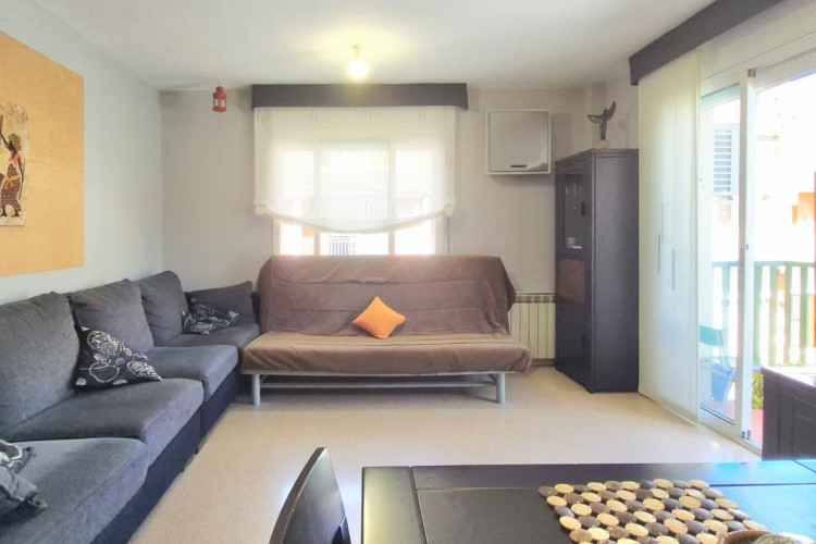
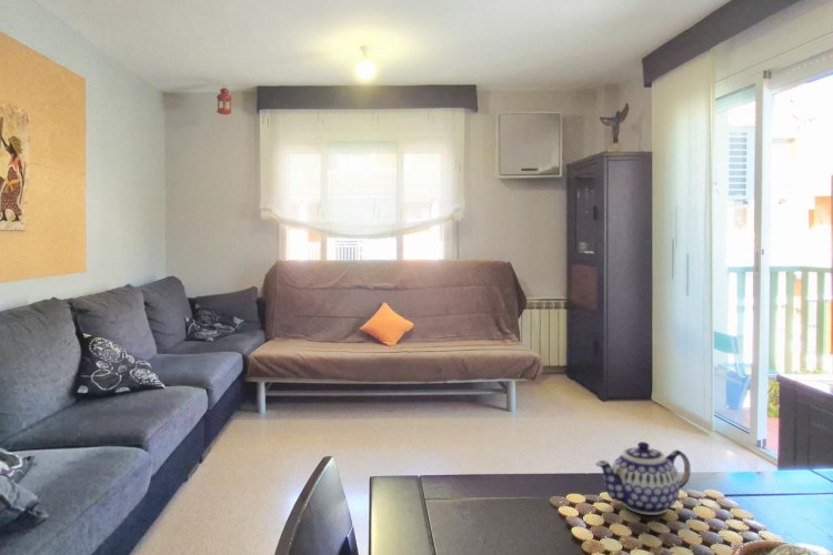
+ teapot (643, 474)
